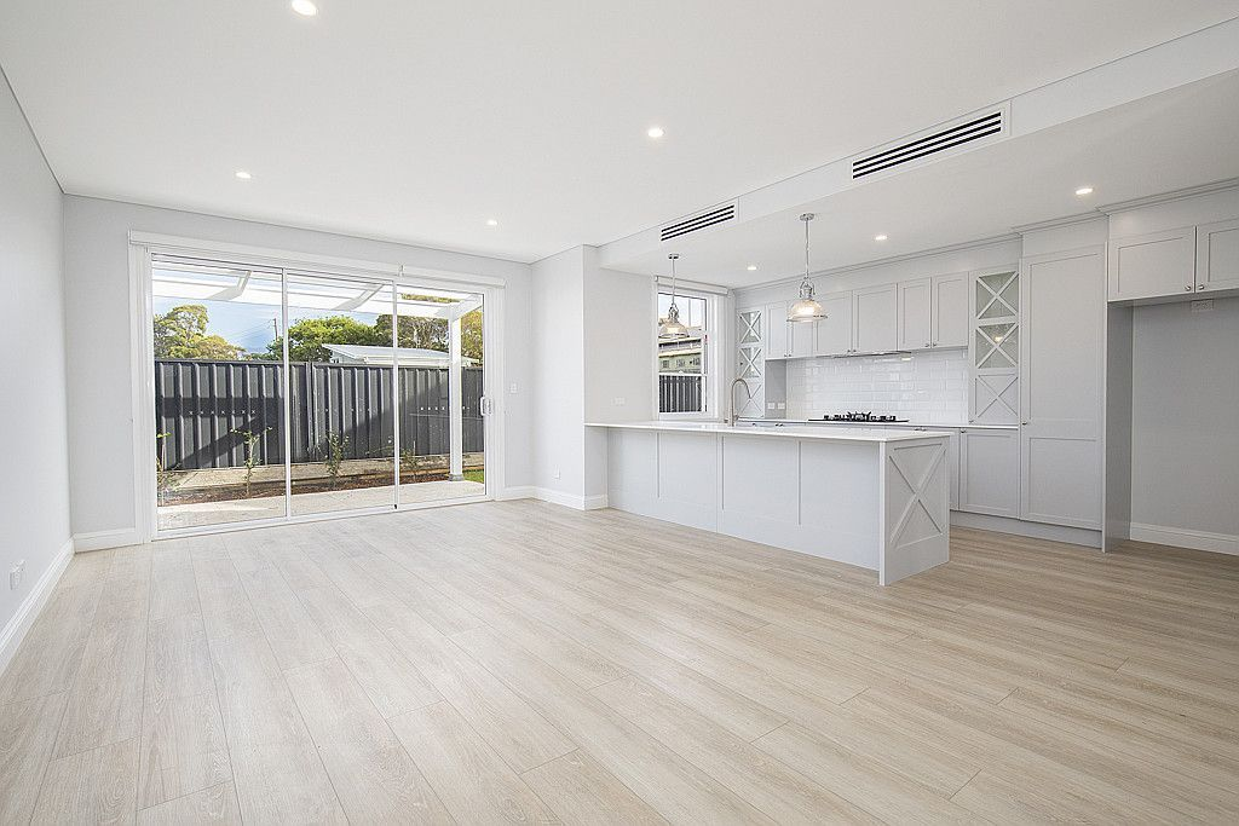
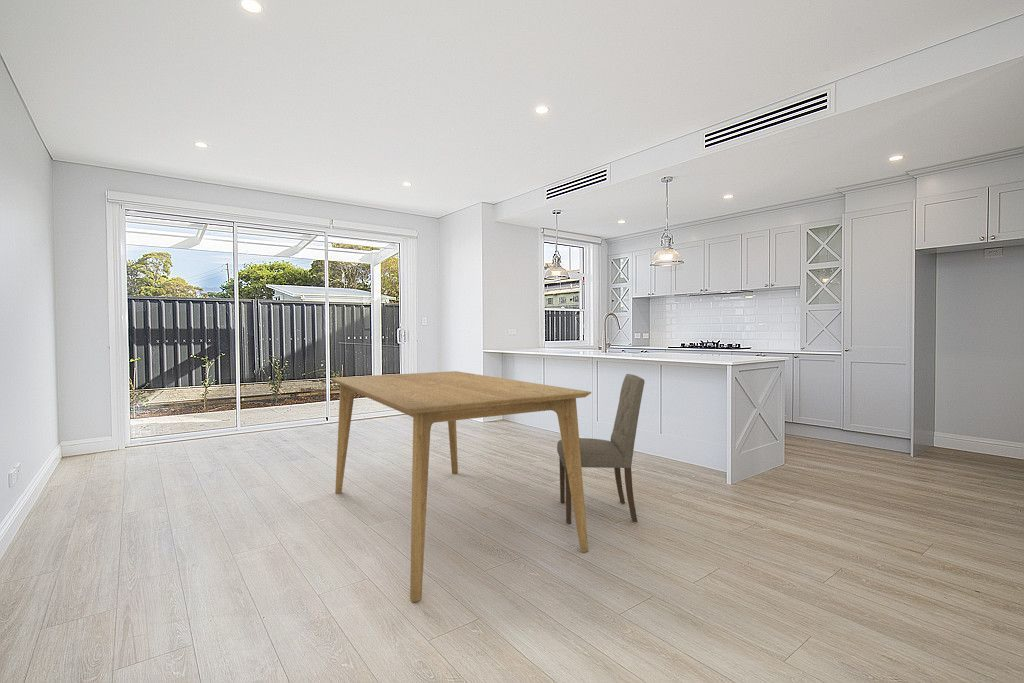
+ dining chair (598, 443)
+ dining table (450, 450)
